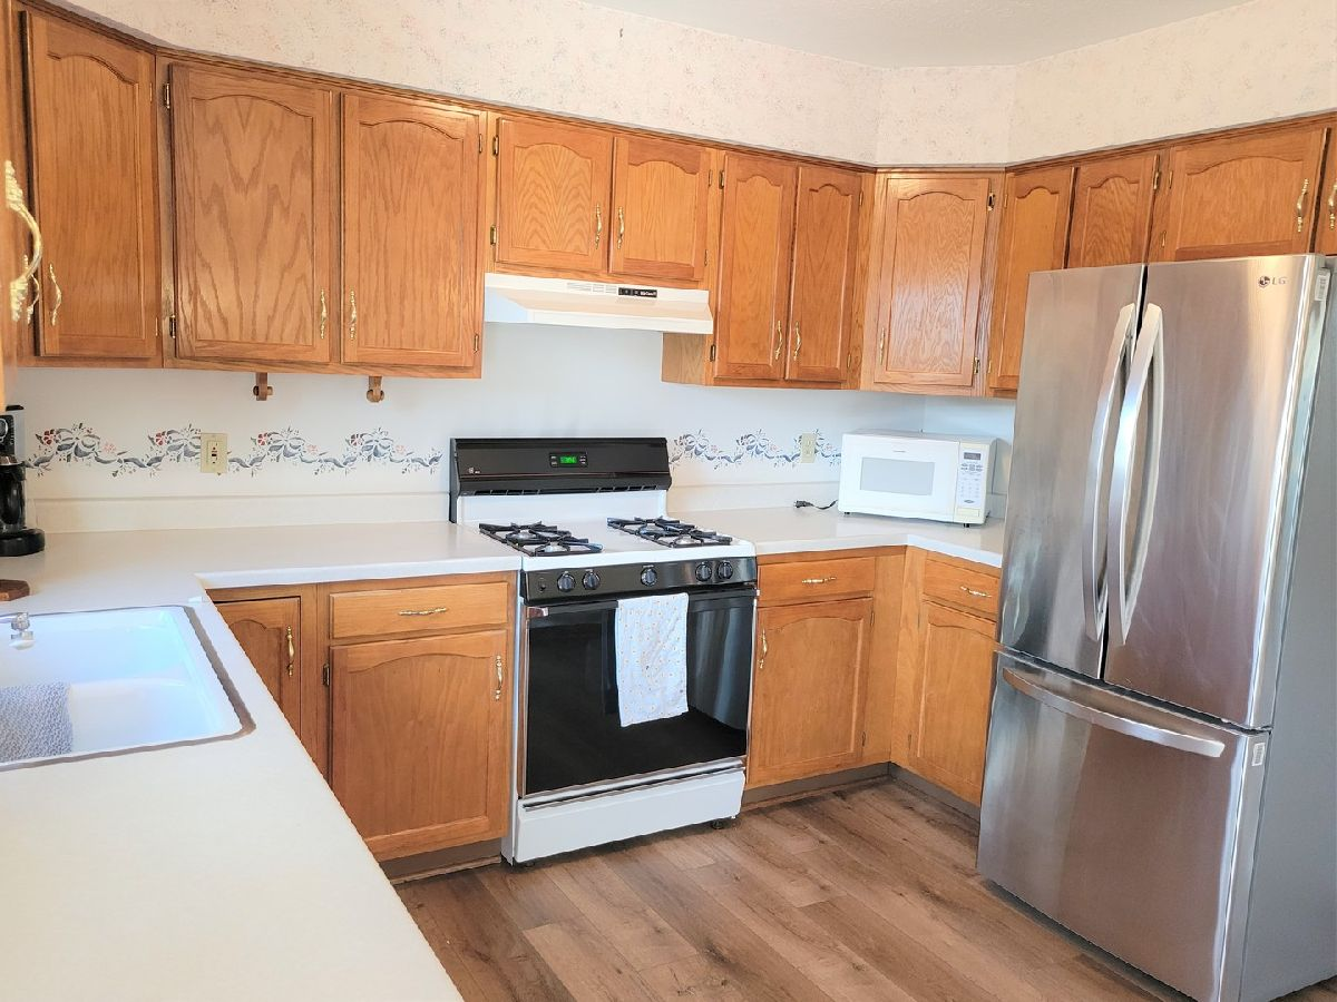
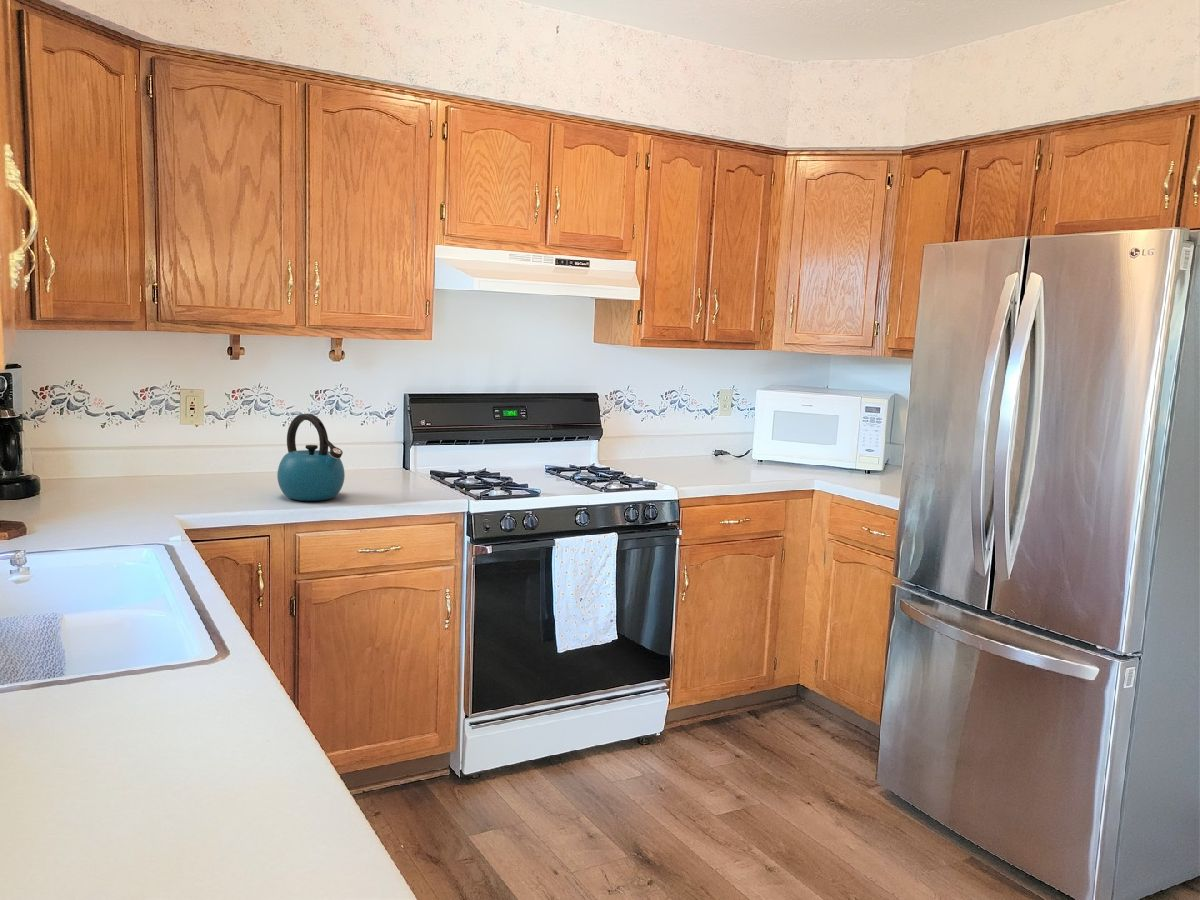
+ kettle (313, 456)
